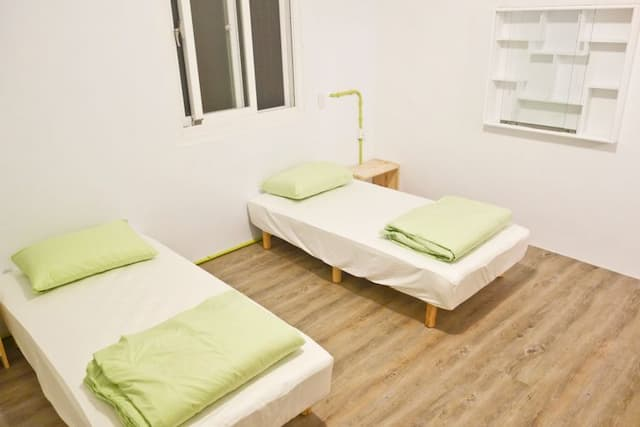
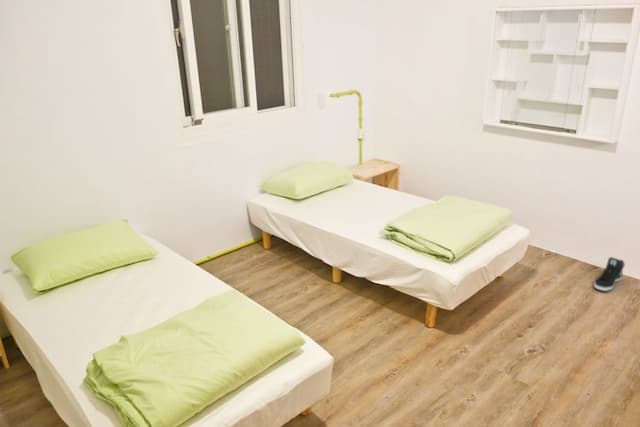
+ sneaker (608, 271)
